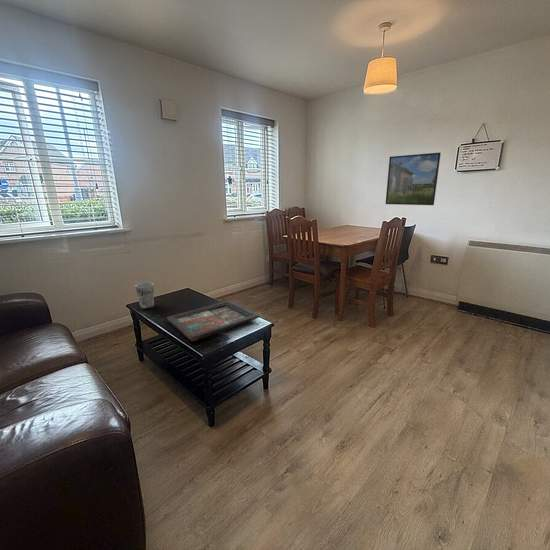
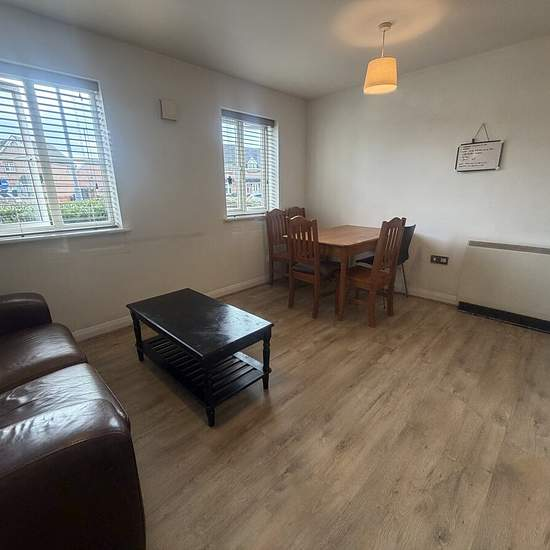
- decorative tray (213, 318)
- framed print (411, 180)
- cup (145, 295)
